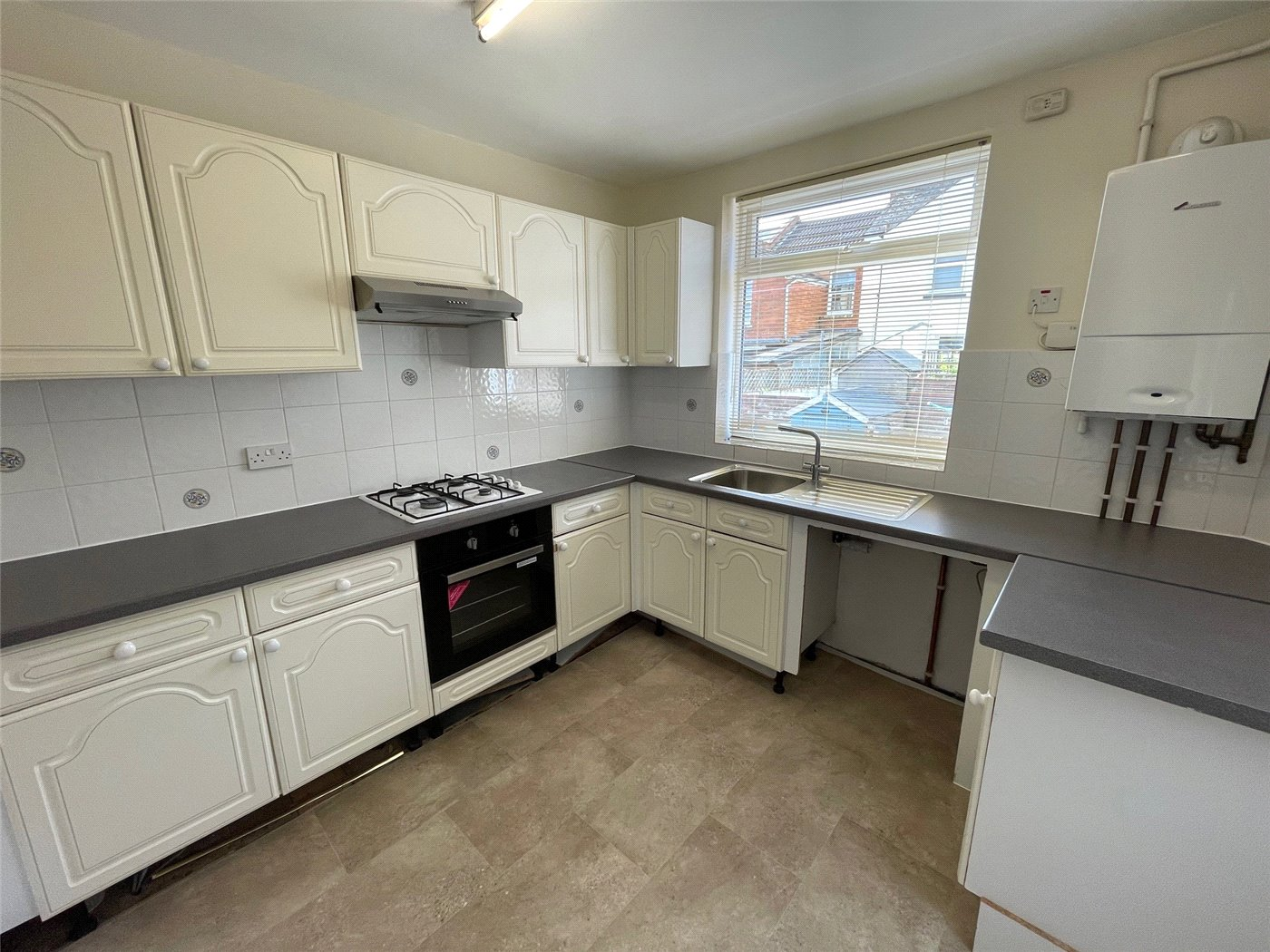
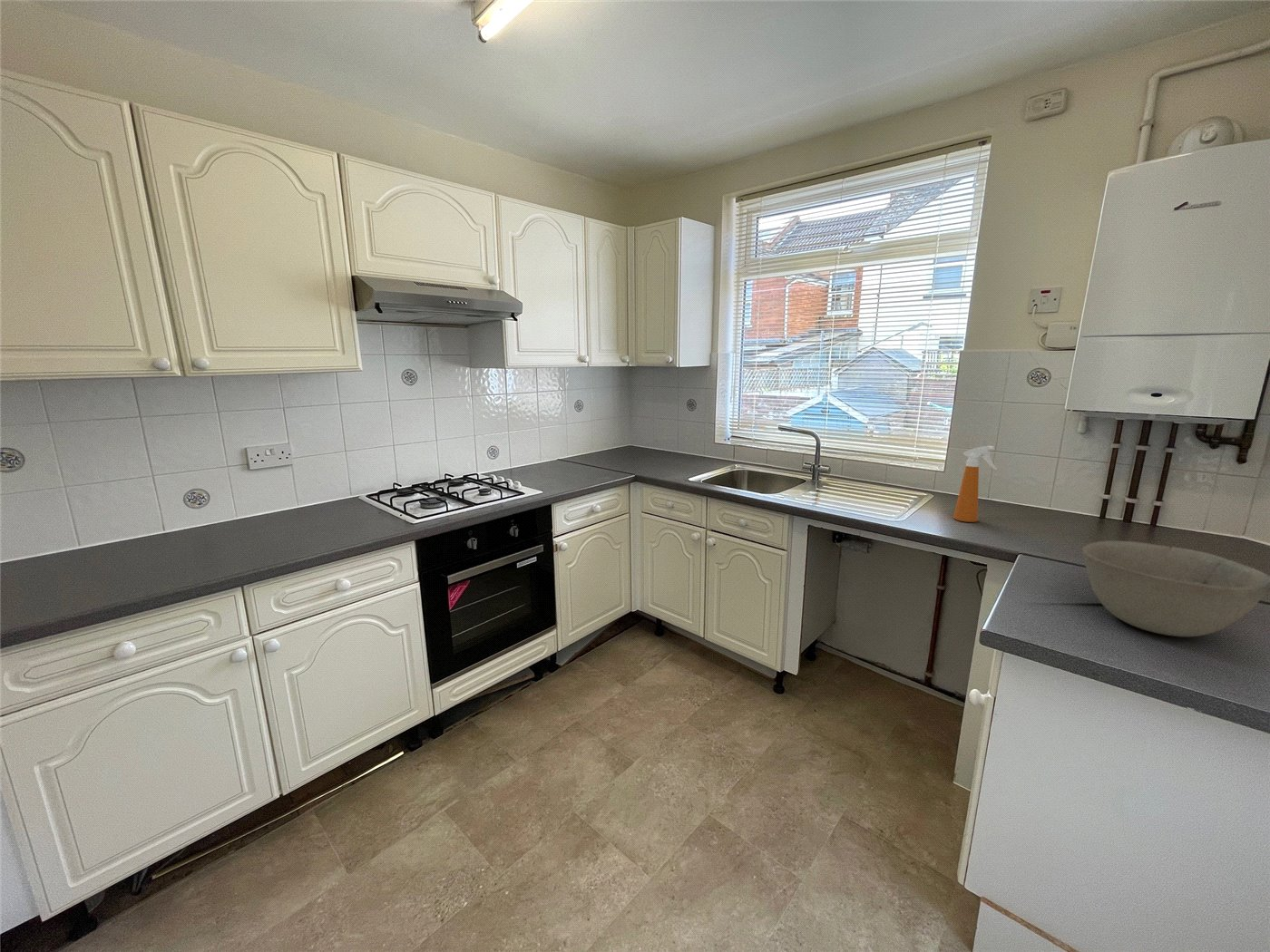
+ spray bottle (976, 483)
+ bowl (1161, 592)
